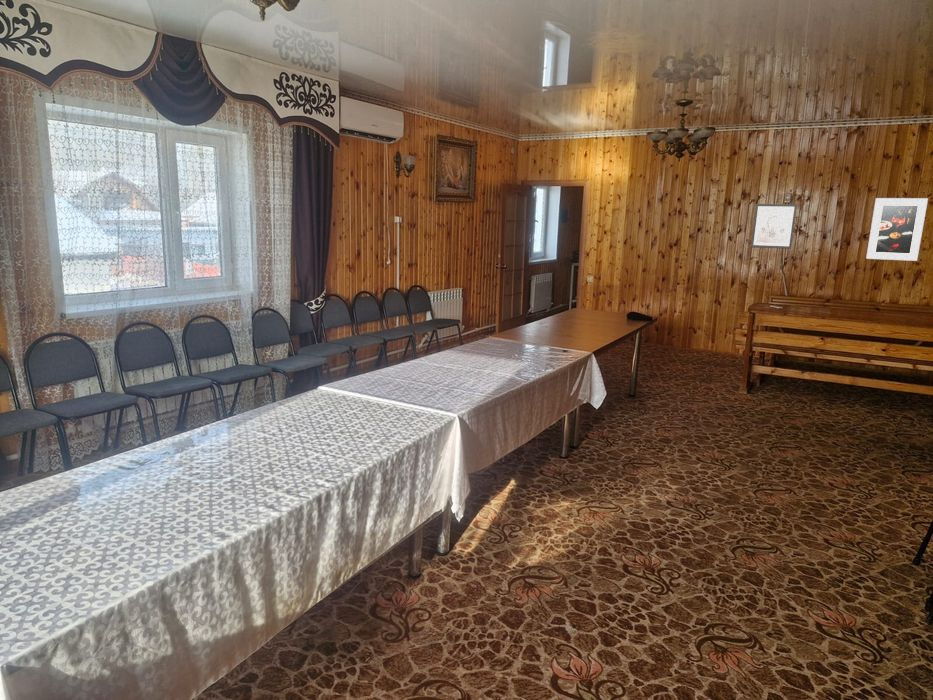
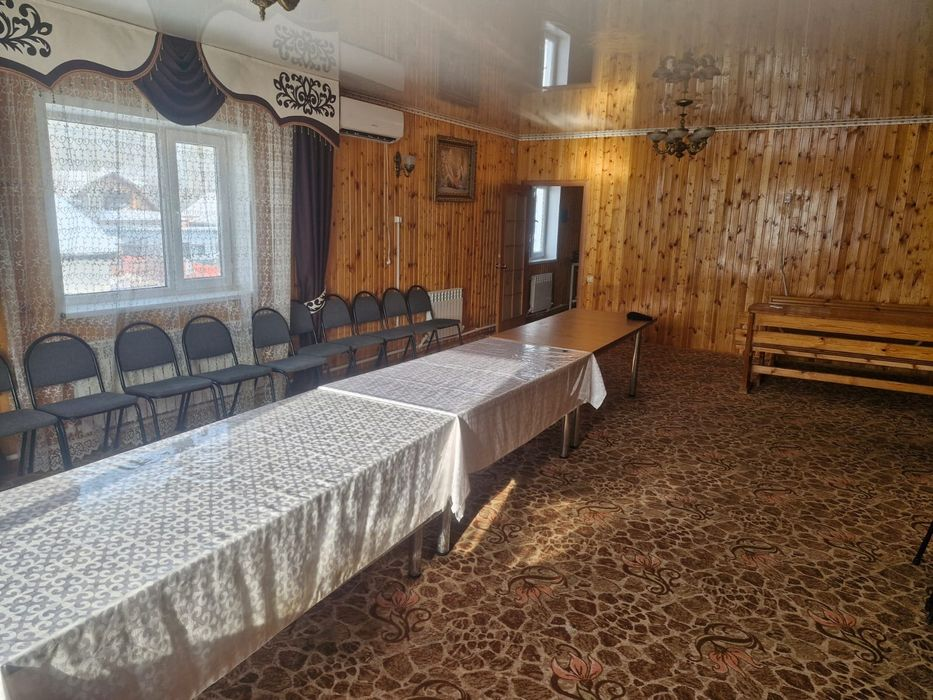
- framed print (896, 229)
- wall art (773, 226)
